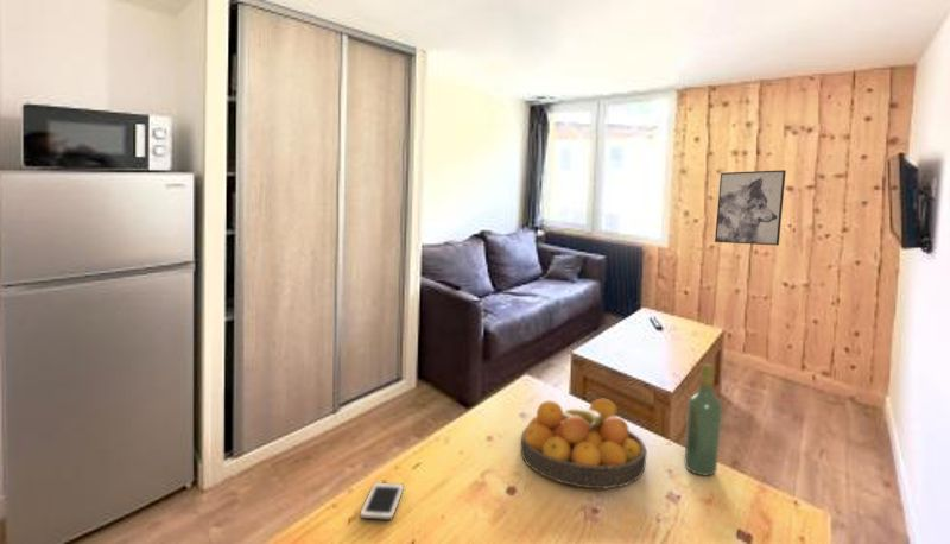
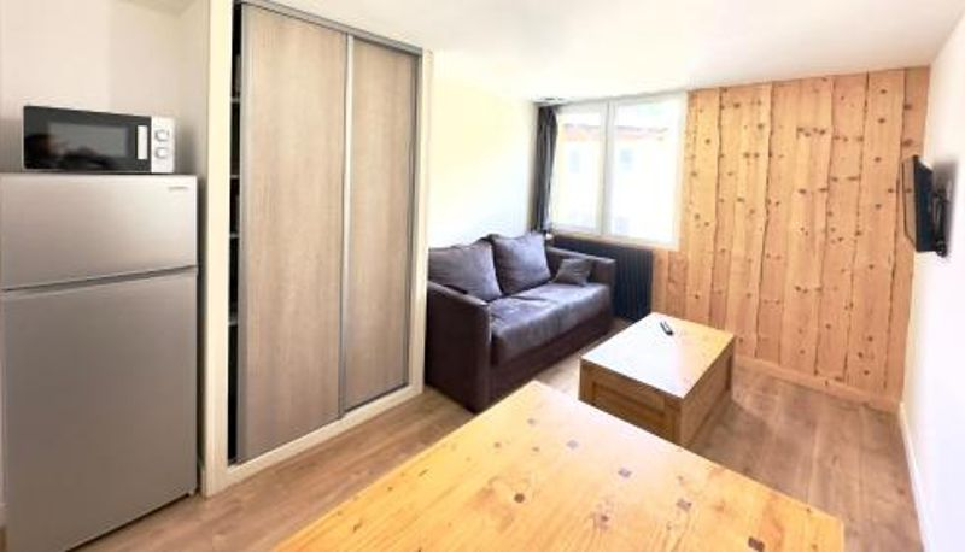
- cell phone (382, 500)
- wall art (748, 208)
- fruit bowl (582, 431)
- wine bottle (703, 417)
